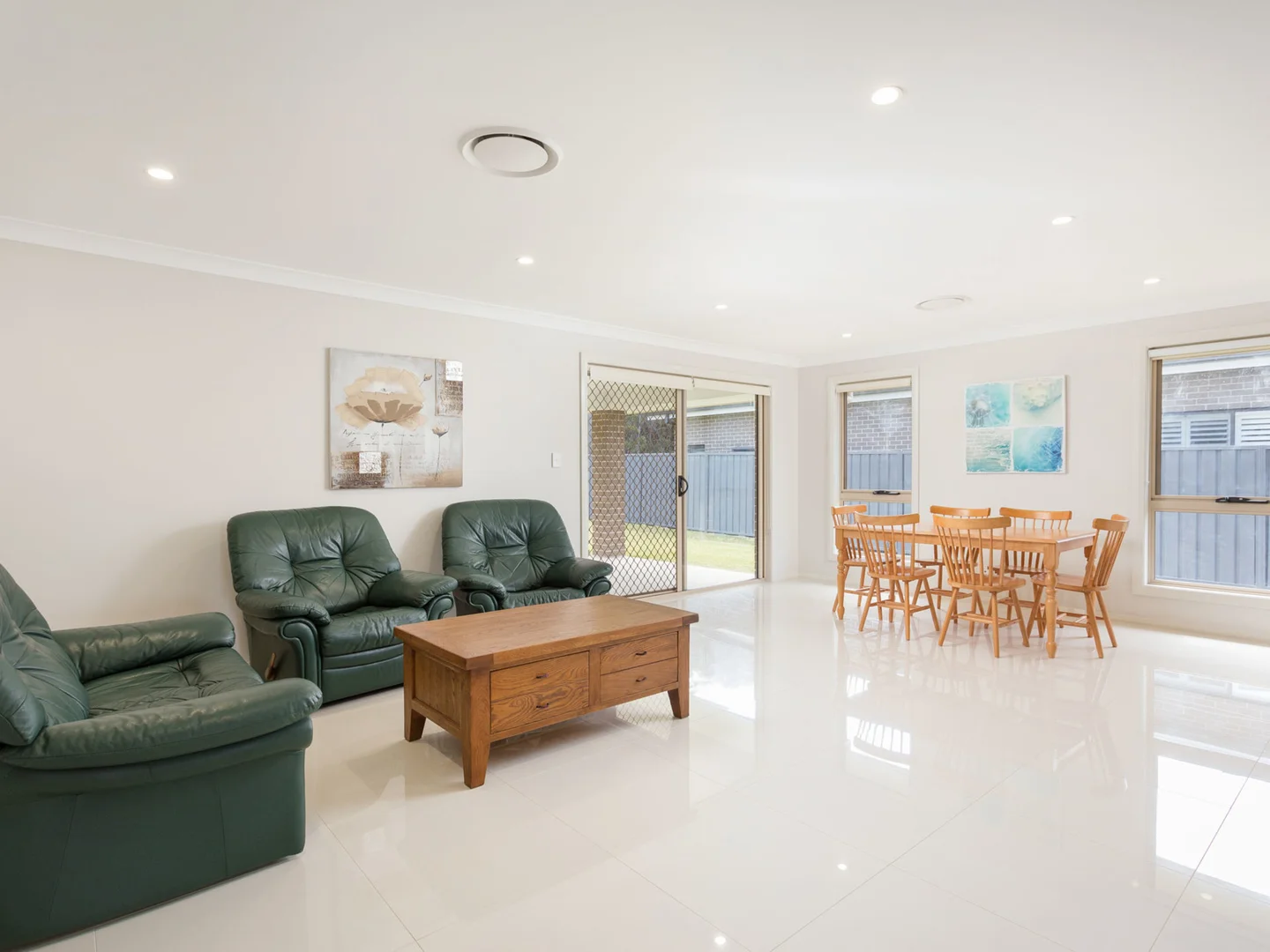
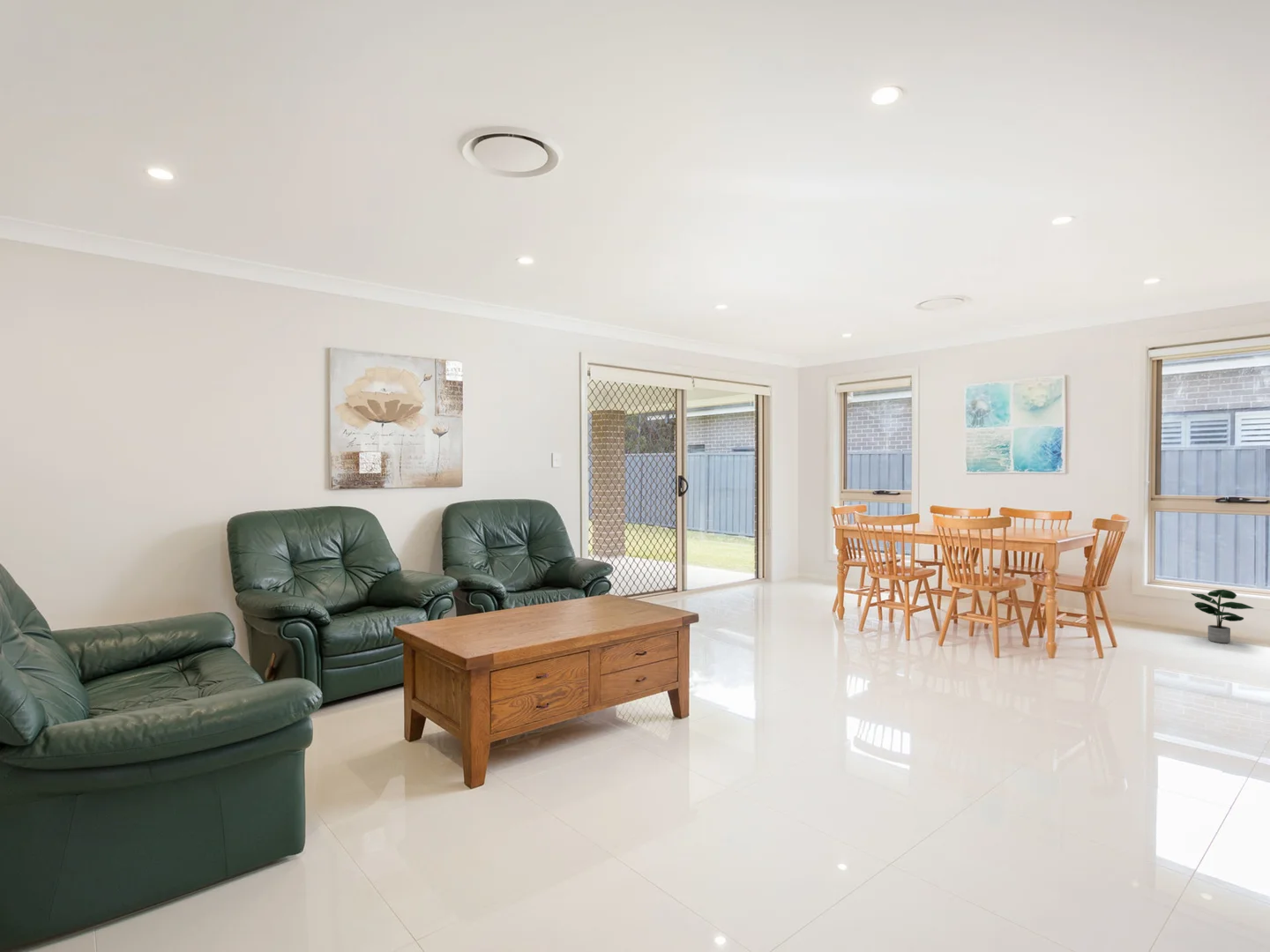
+ potted plant (1222, 617)
